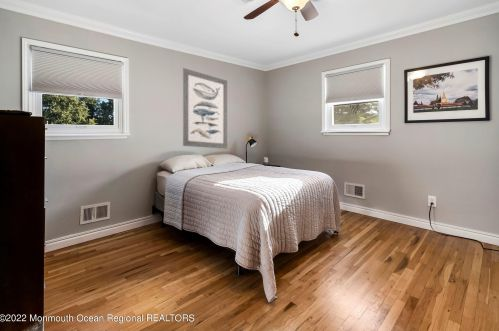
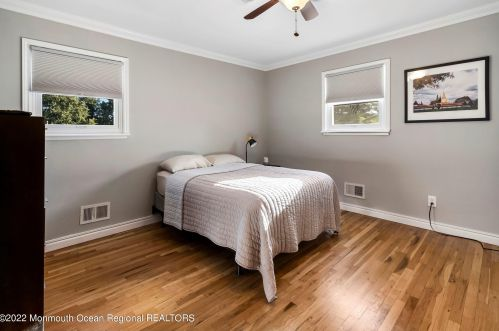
- wall art (206, 111)
